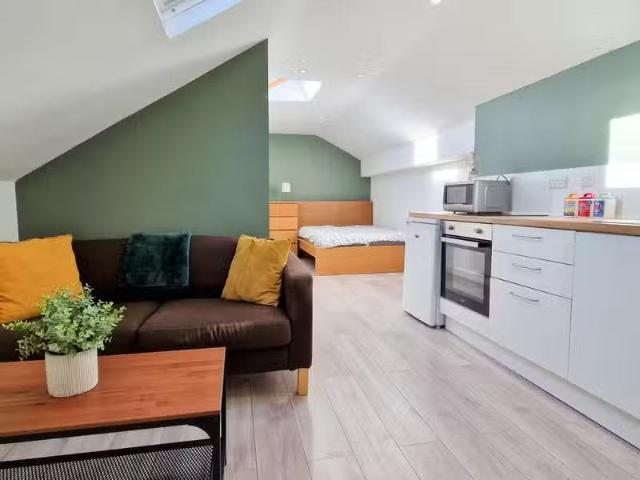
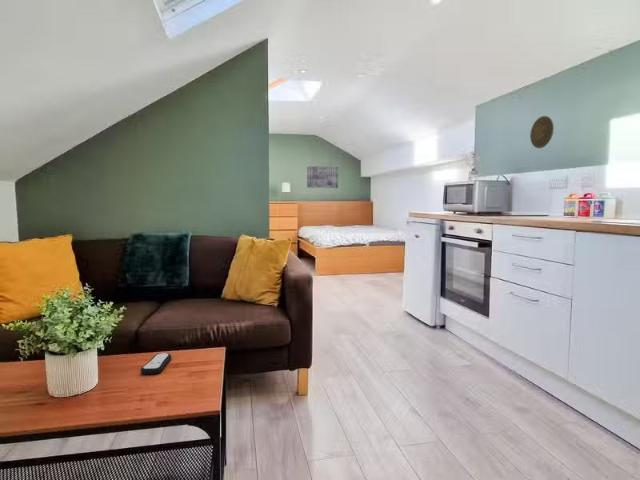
+ wall art (322, 177)
+ remote control (157, 362)
+ decorative plate (540, 132)
